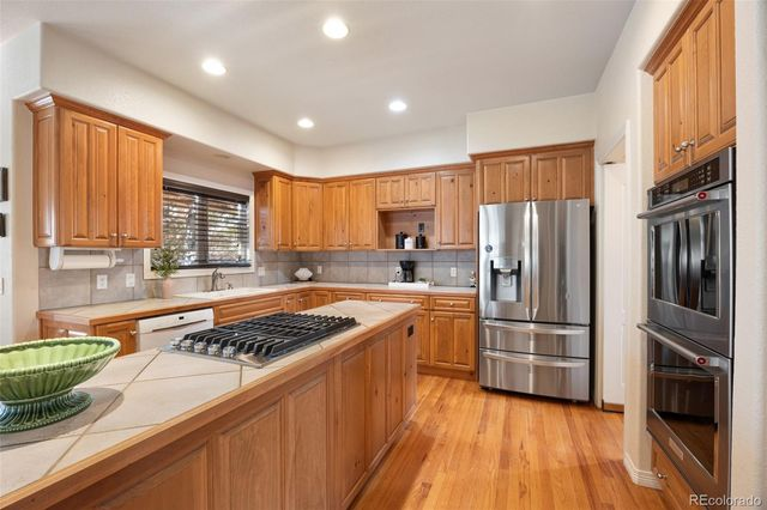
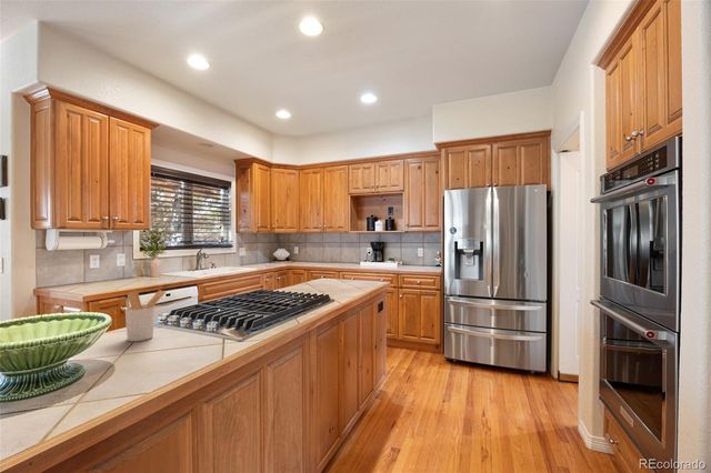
+ utensil holder (147, 313)
